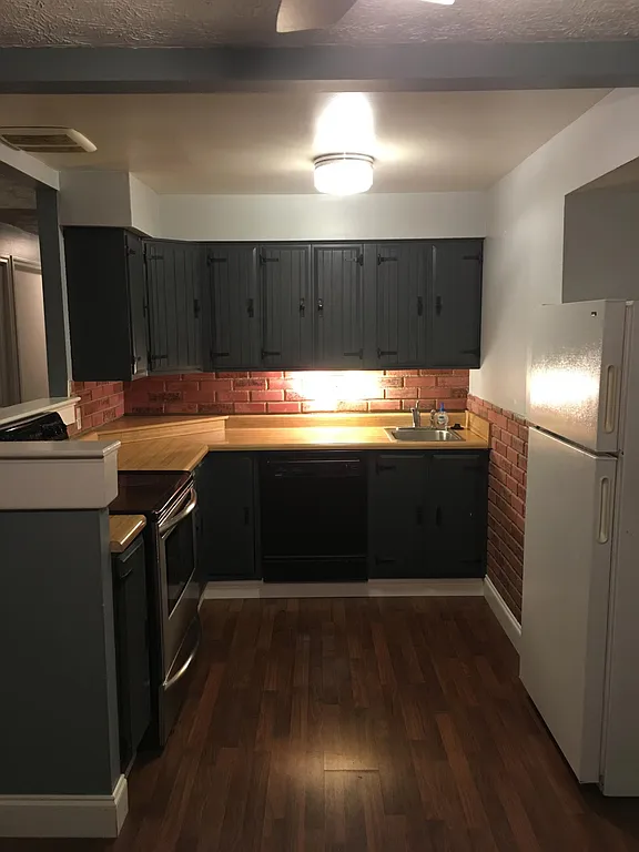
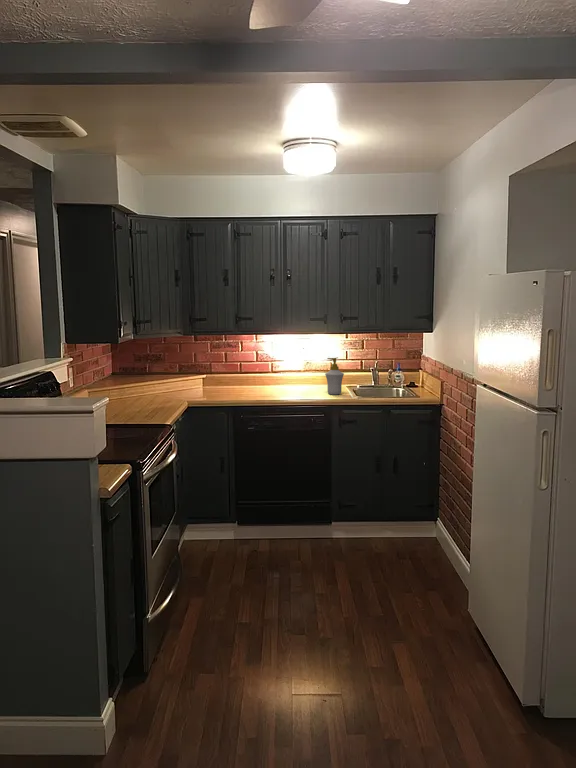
+ soap bottle (334, 375)
